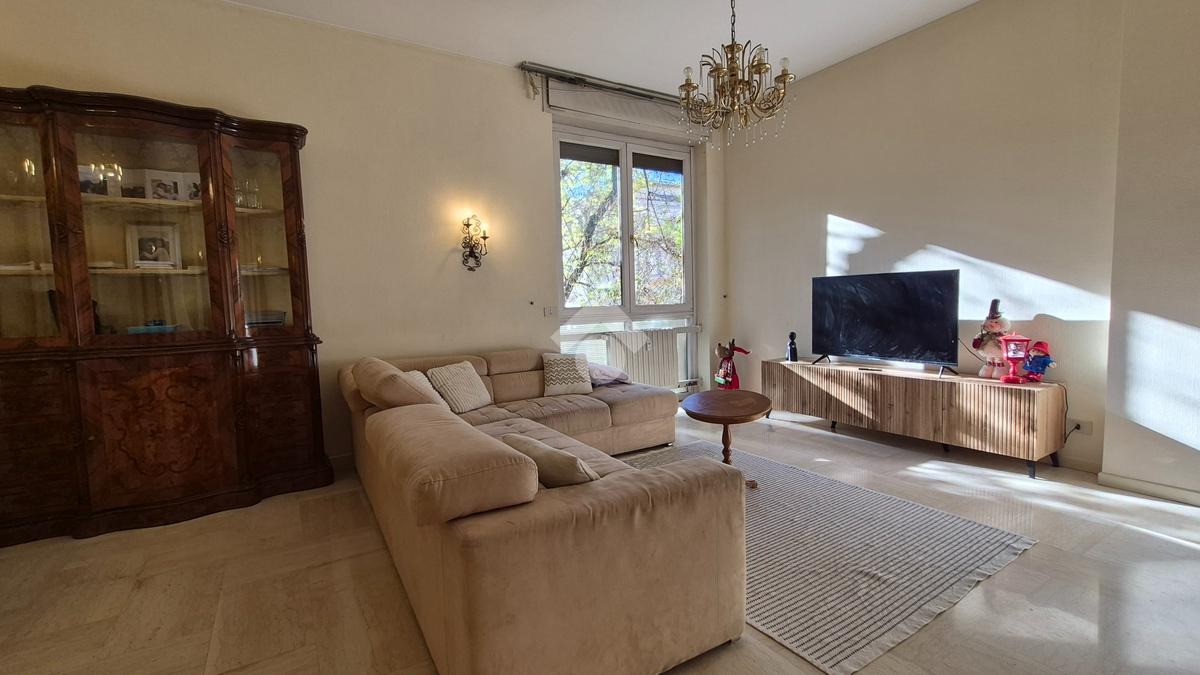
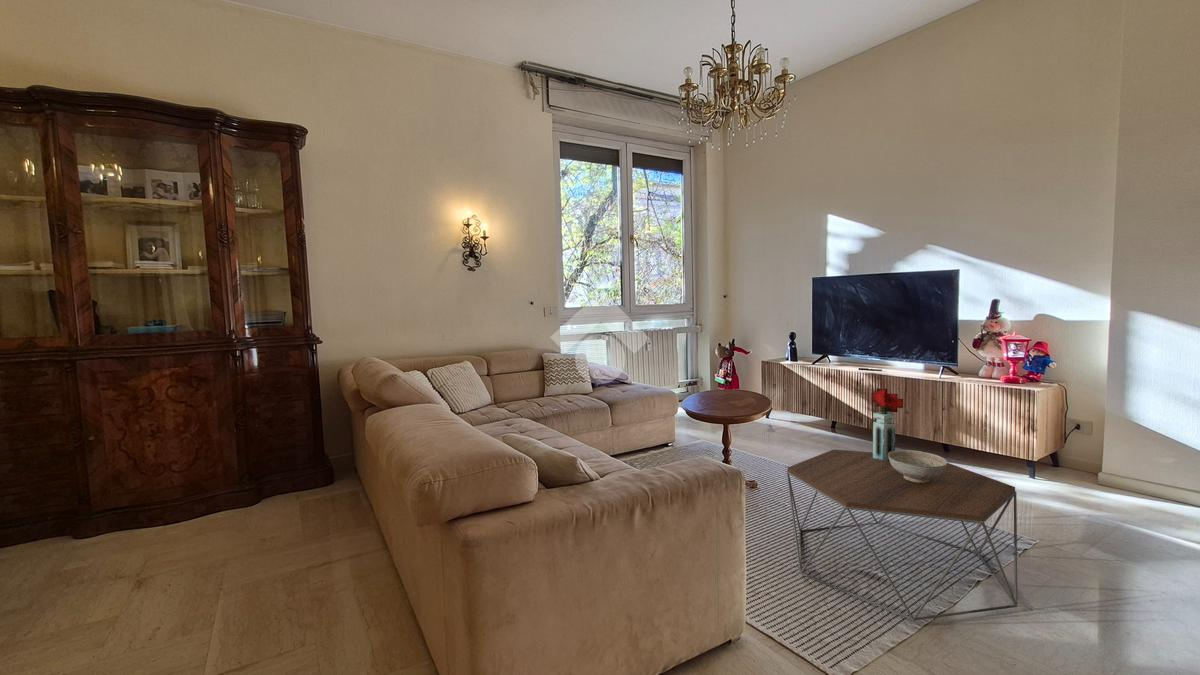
+ decorative bowl (917, 468)
+ coffee table (890, 526)
+ potted flower (885, 423)
